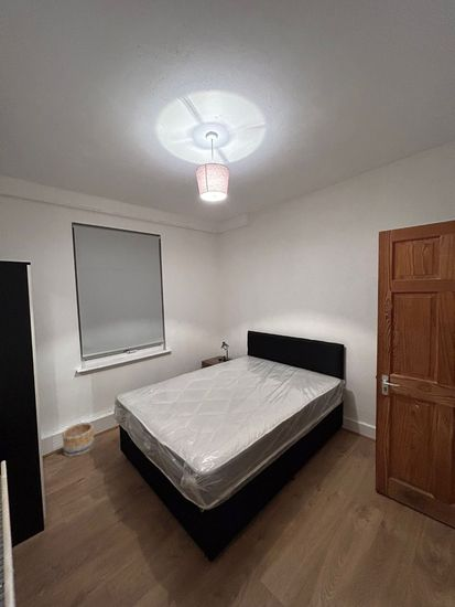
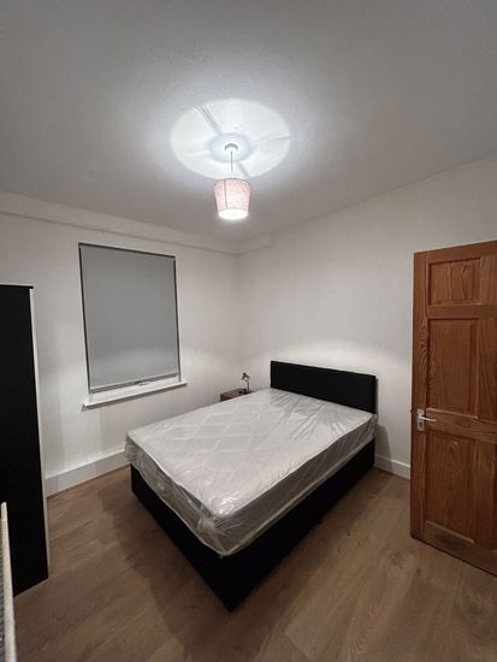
- basket (78, 438)
